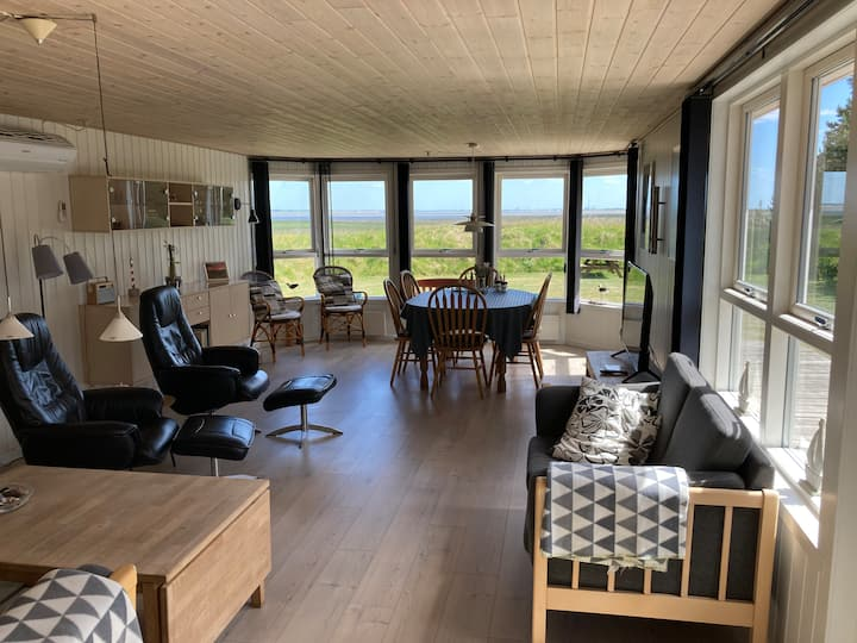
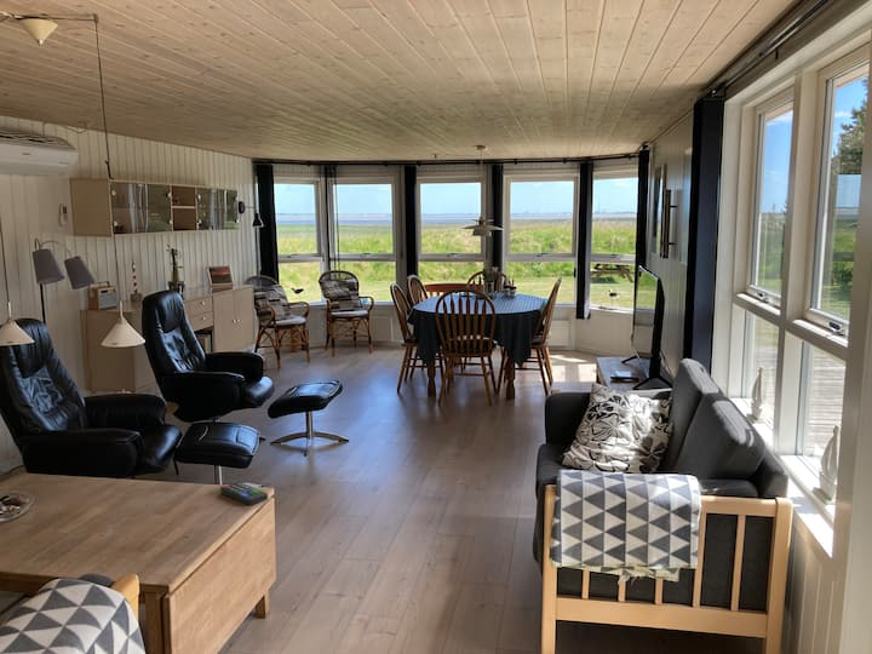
+ remote control (243, 492)
